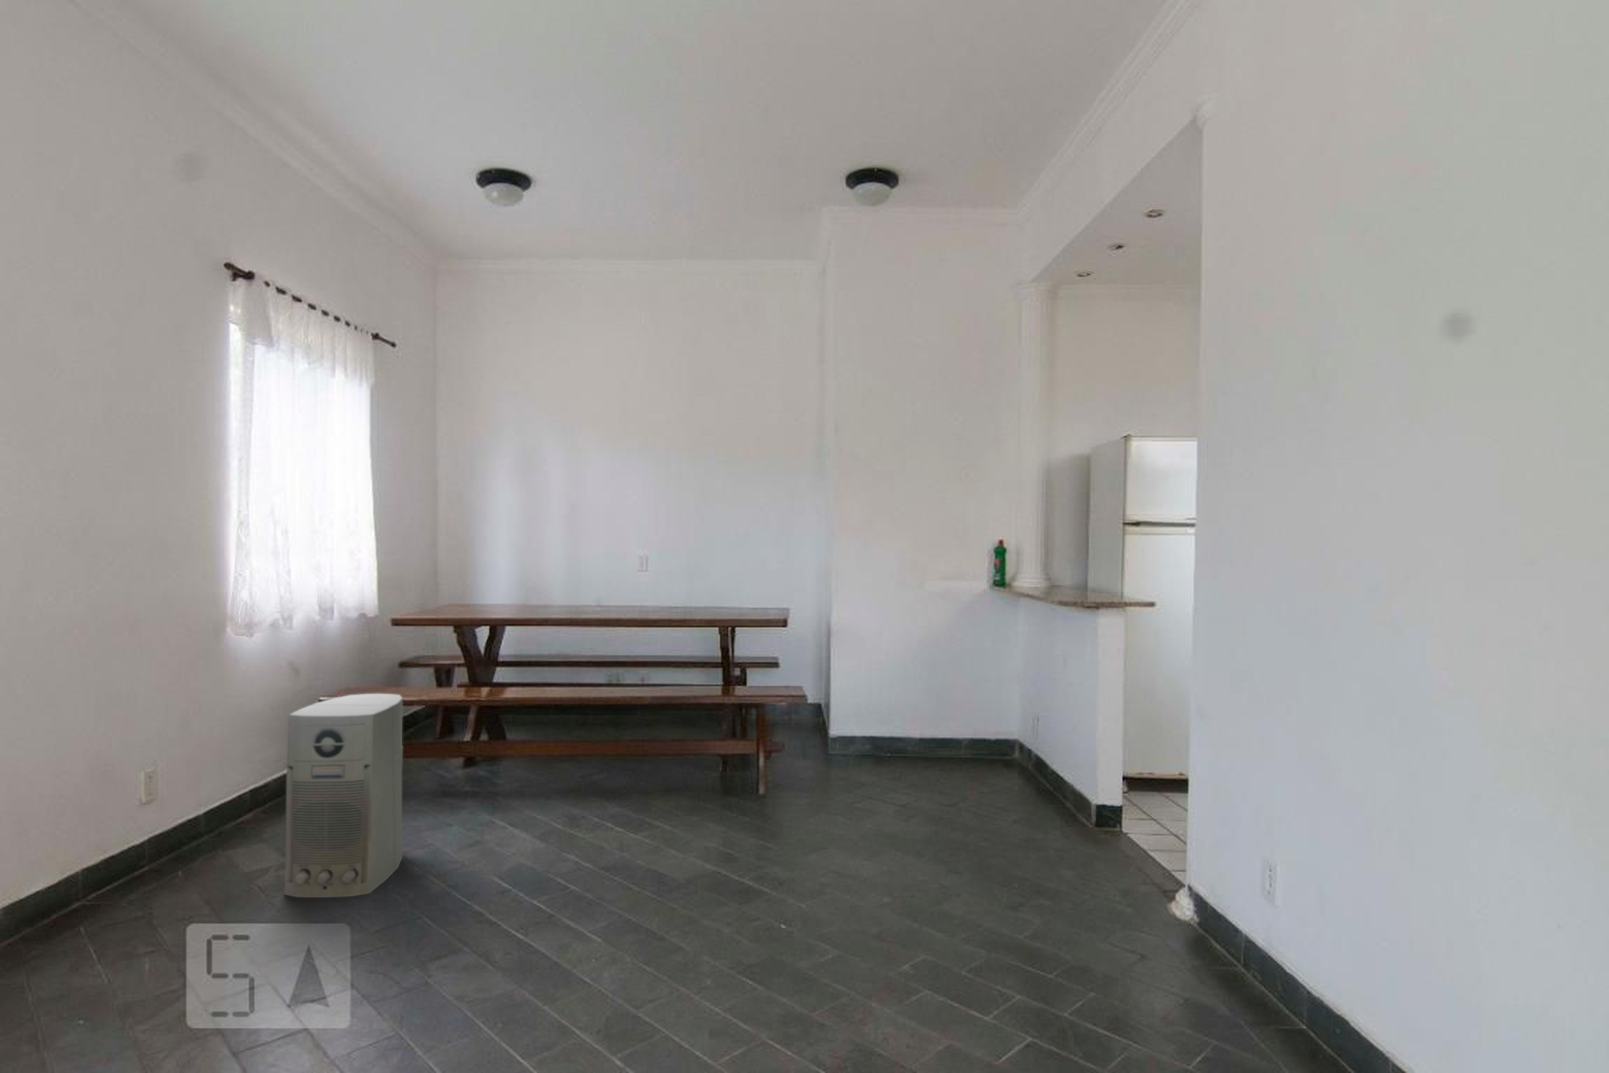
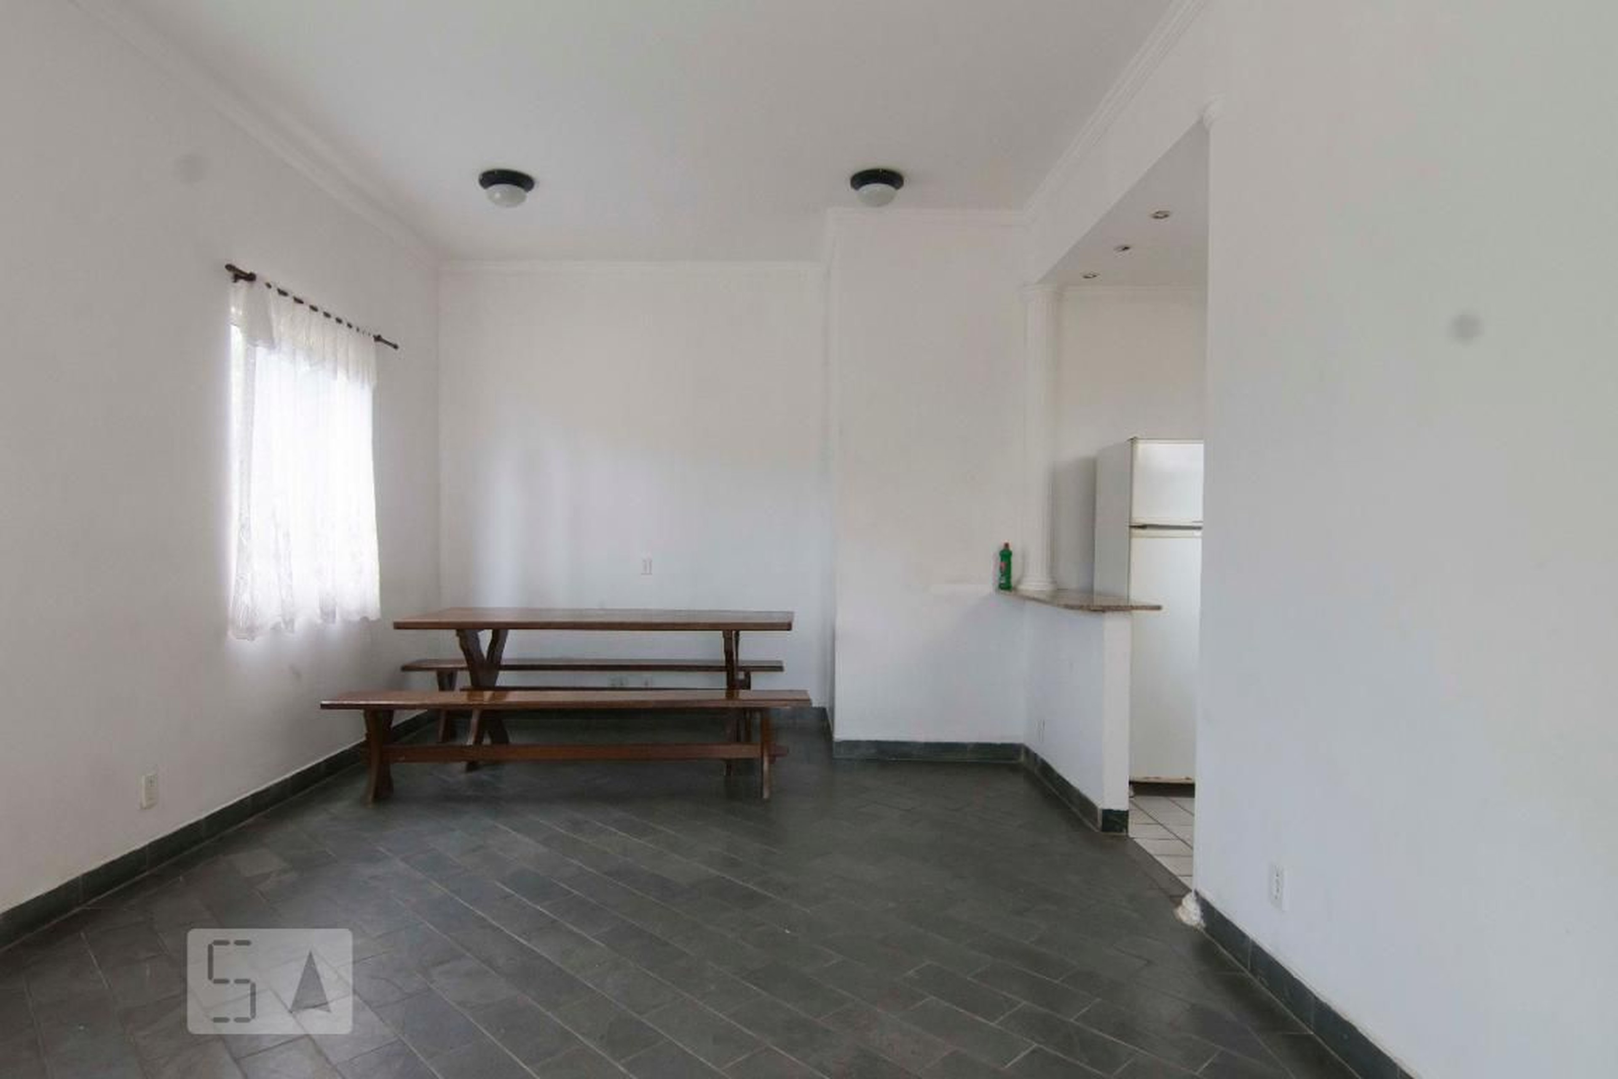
- air purifier (351, 789)
